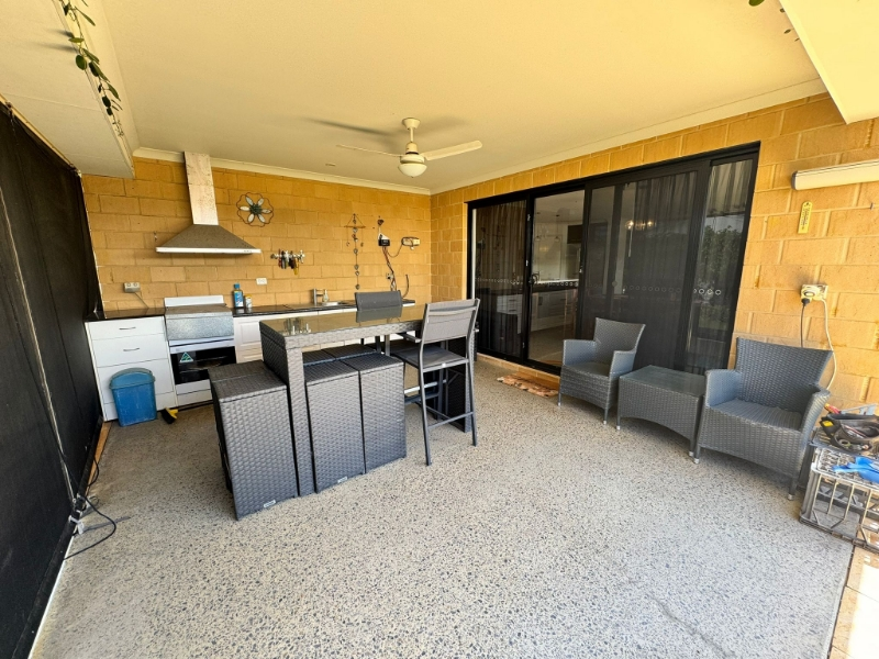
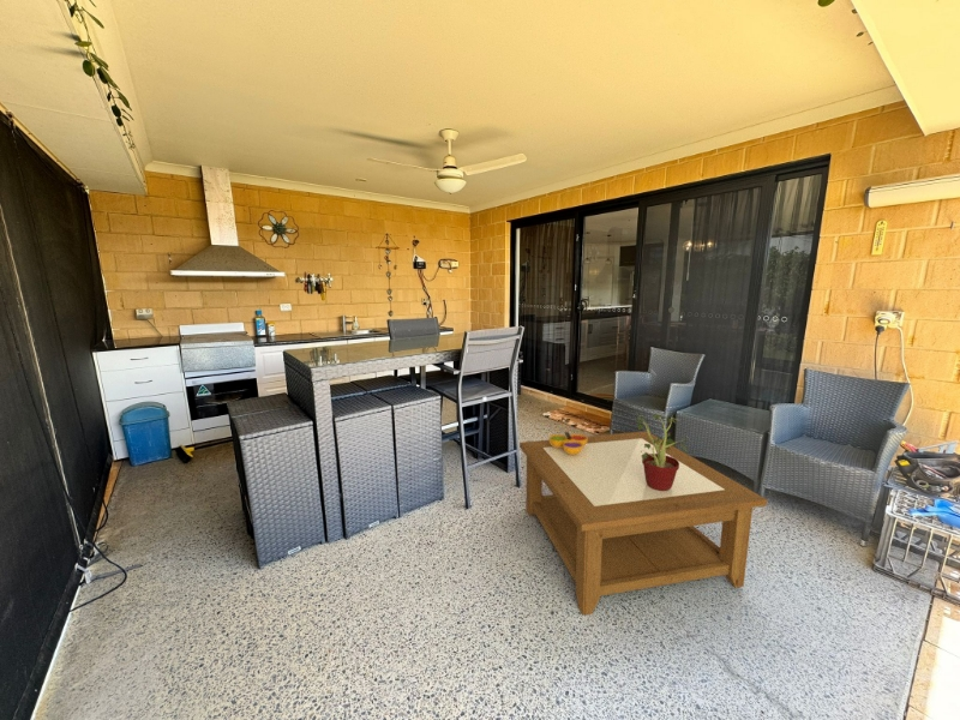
+ coffee table (620, 505)
+ decorative bowl (571, 439)
+ potted plant (654, 445)
